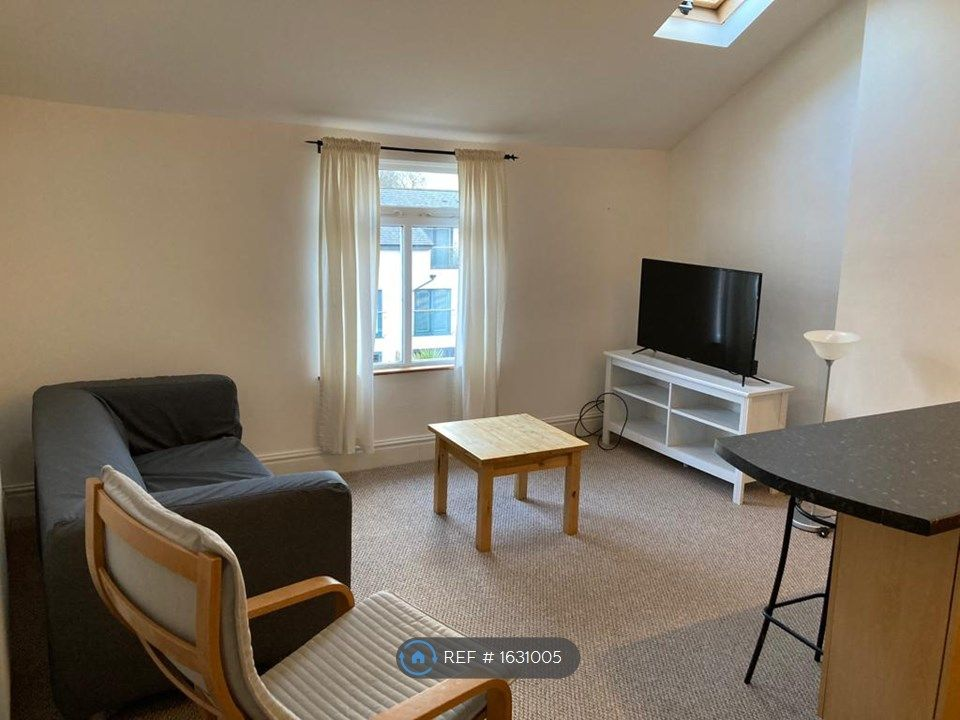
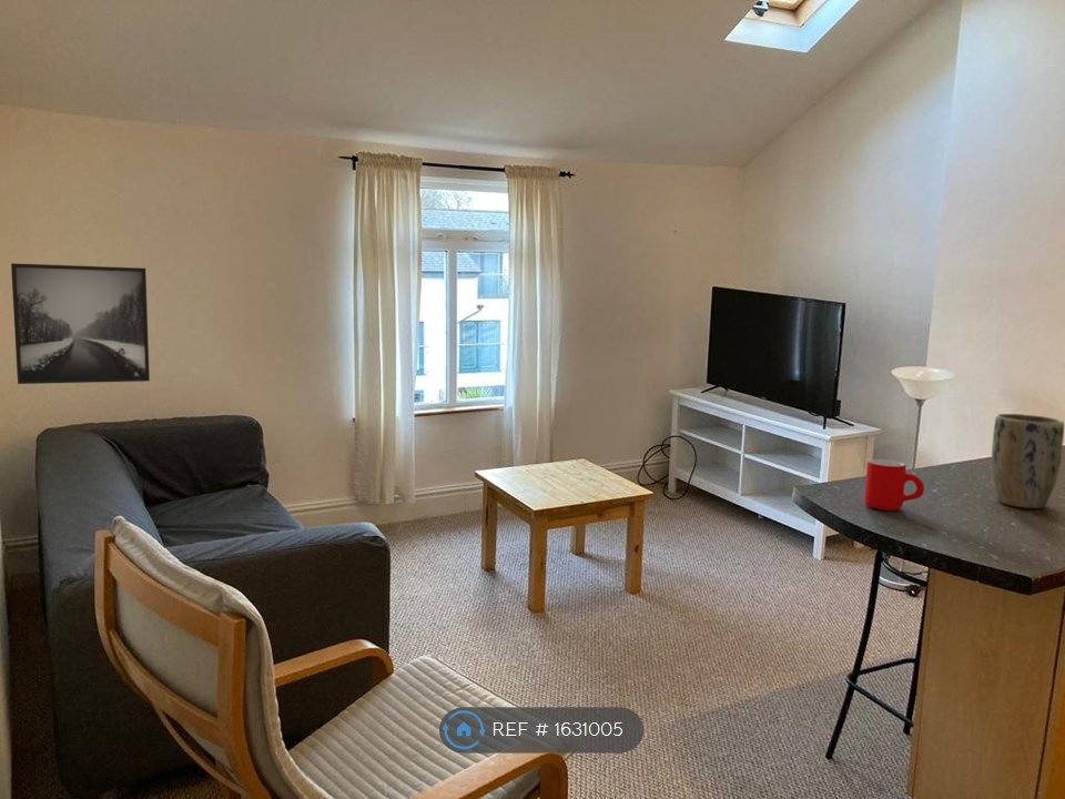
+ mug (894, 486)
+ plant pot (1024, 461)
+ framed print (83, 324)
